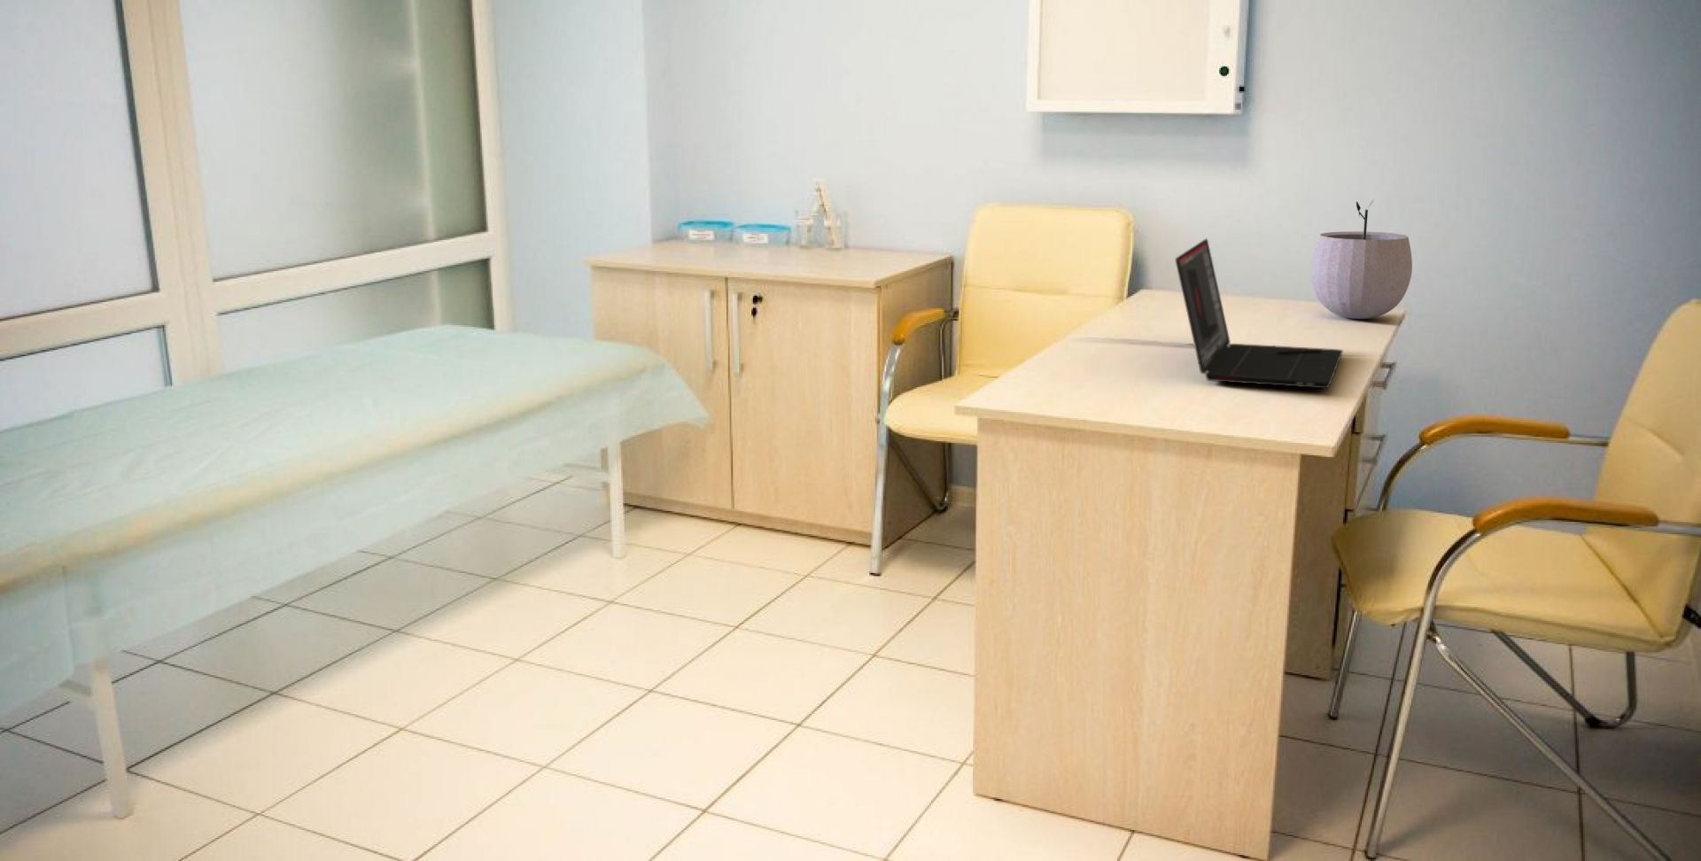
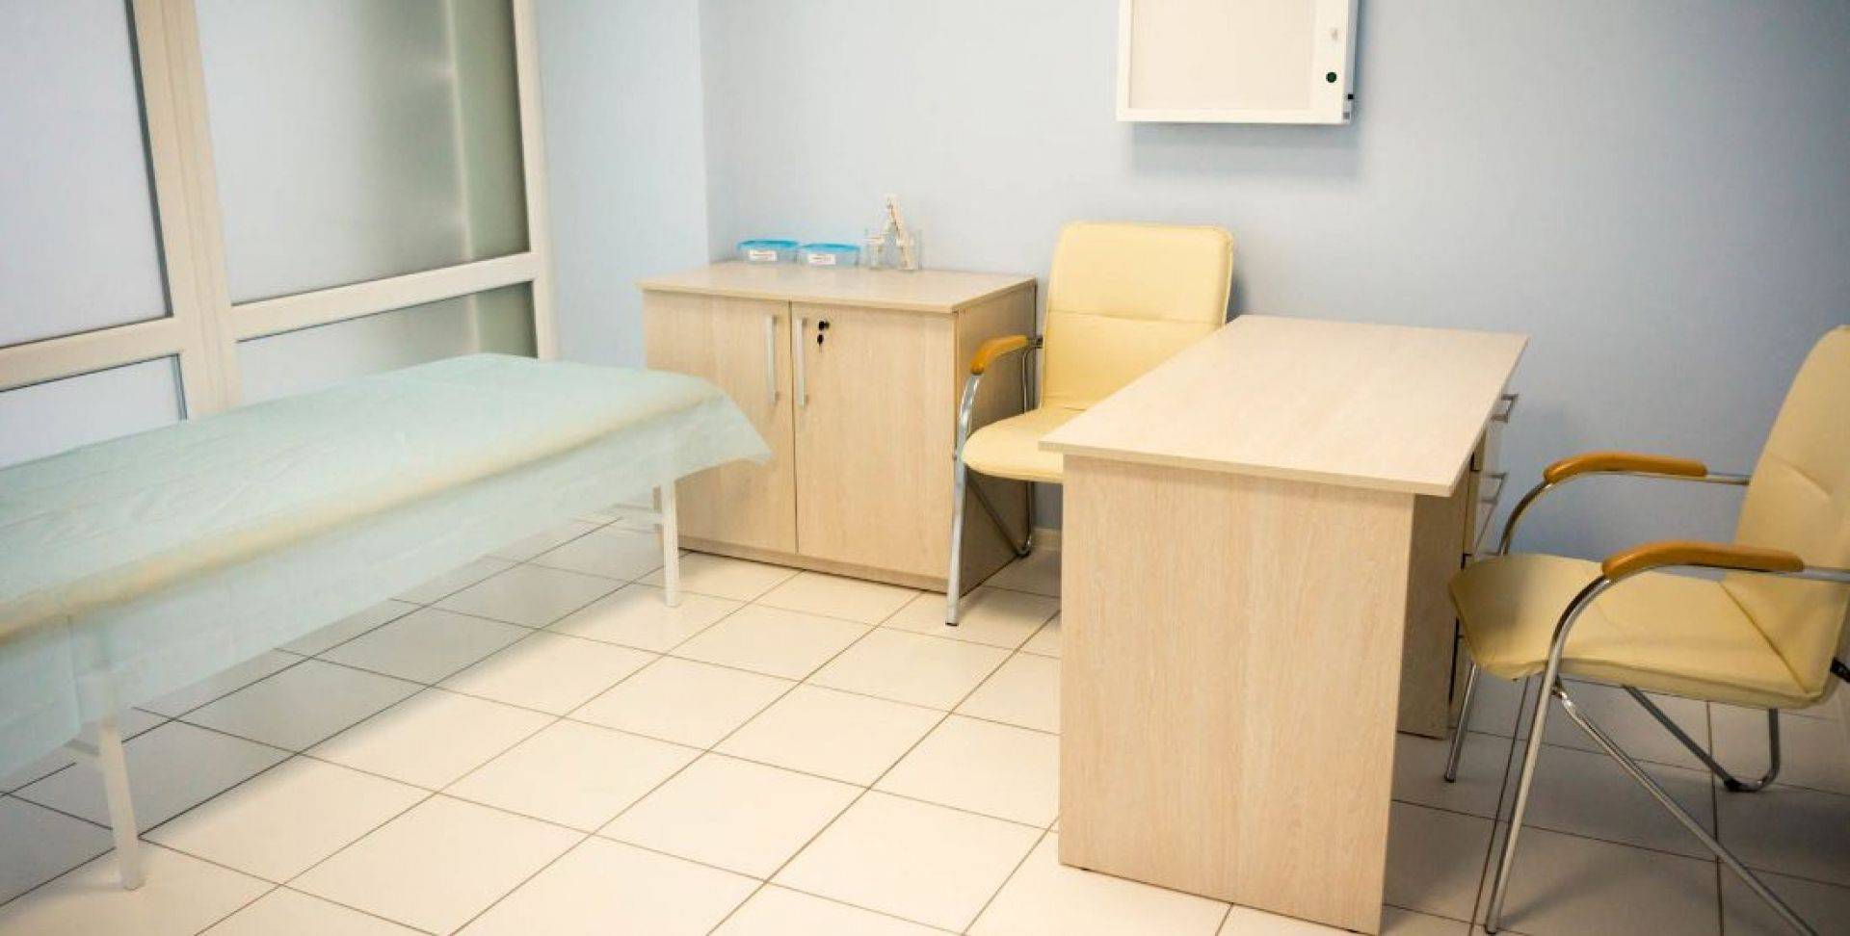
- laptop (1258, 345)
- plant pot (1362, 258)
